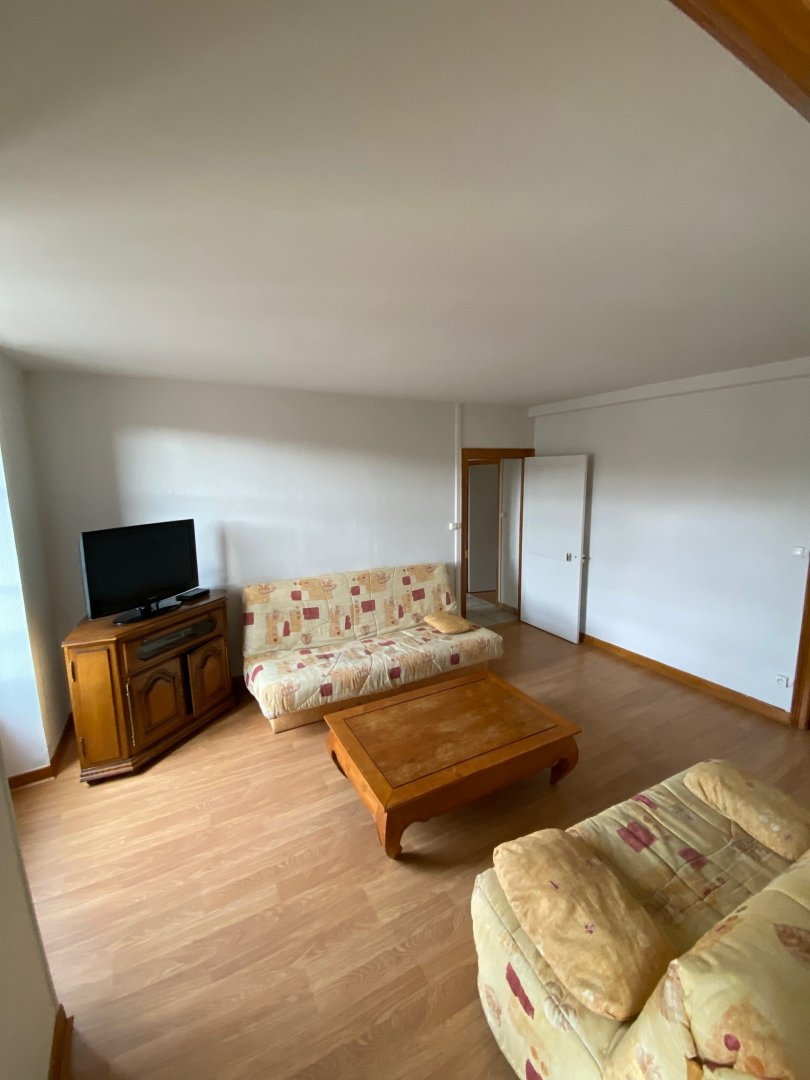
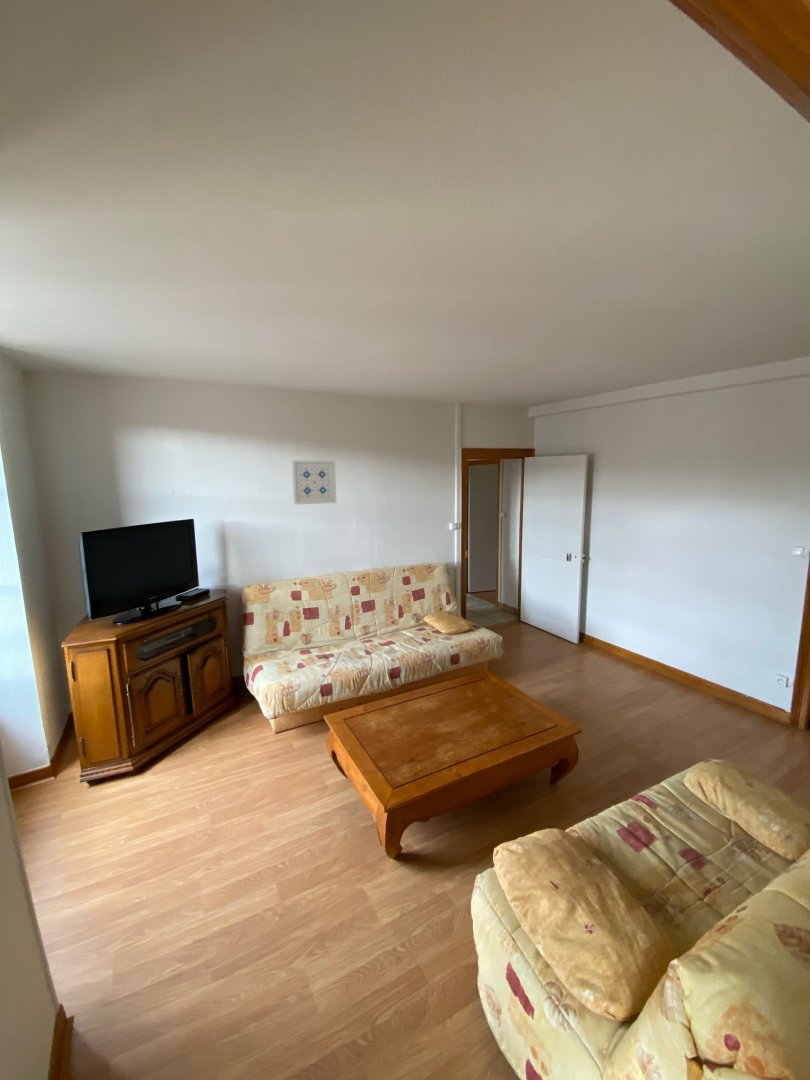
+ wall art (314, 482)
